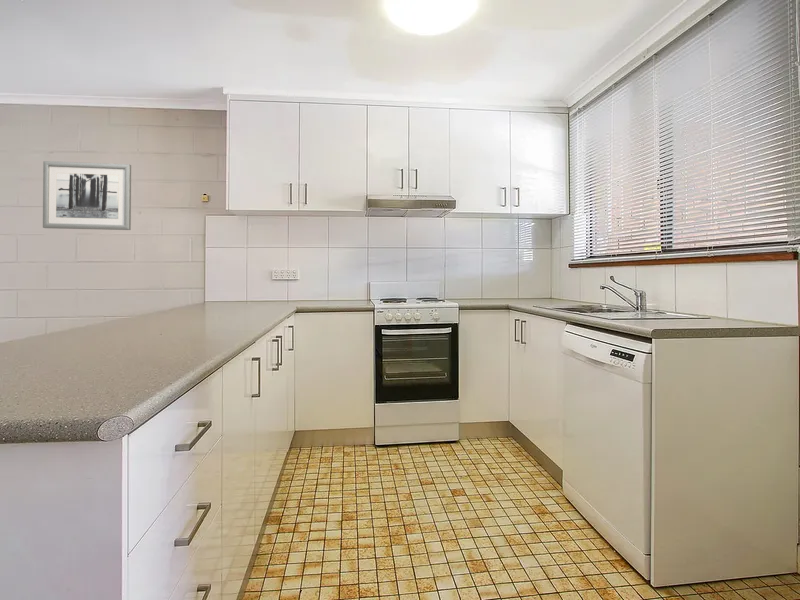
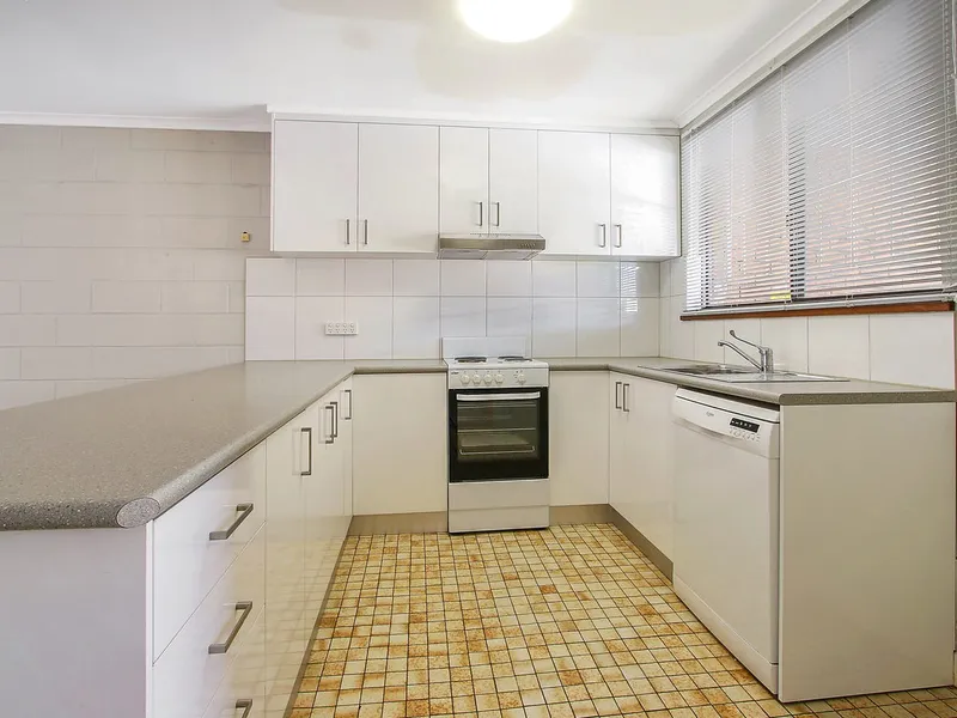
- wall art (87, 196)
